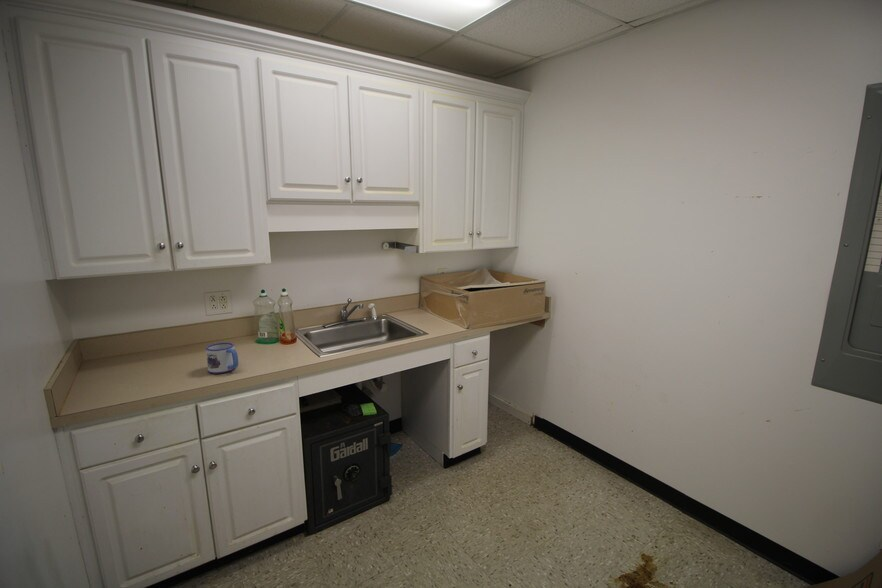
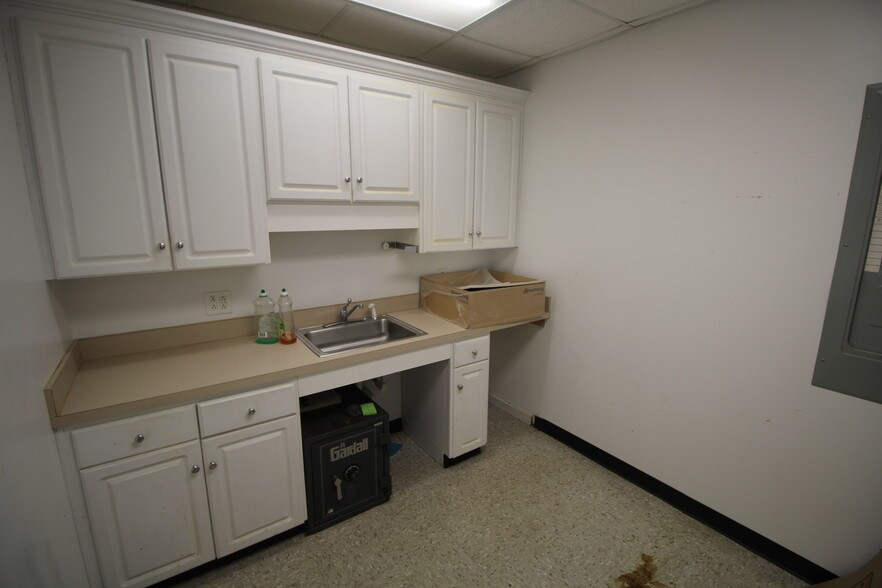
- mug (224, 358)
